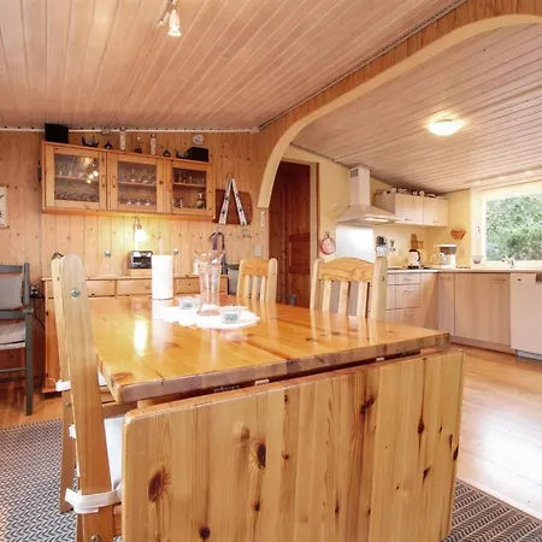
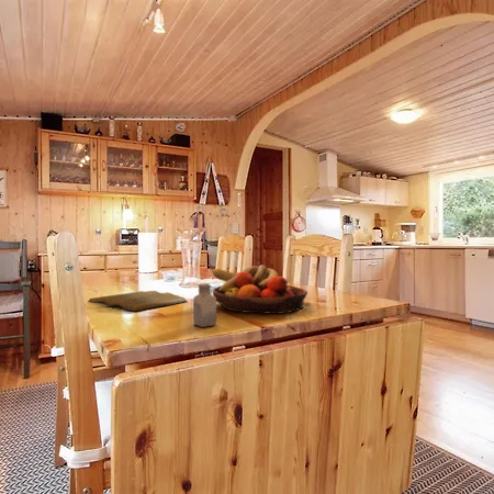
+ book (137, 297)
+ saltshaker (204, 304)
+ fruit bowl (258, 285)
